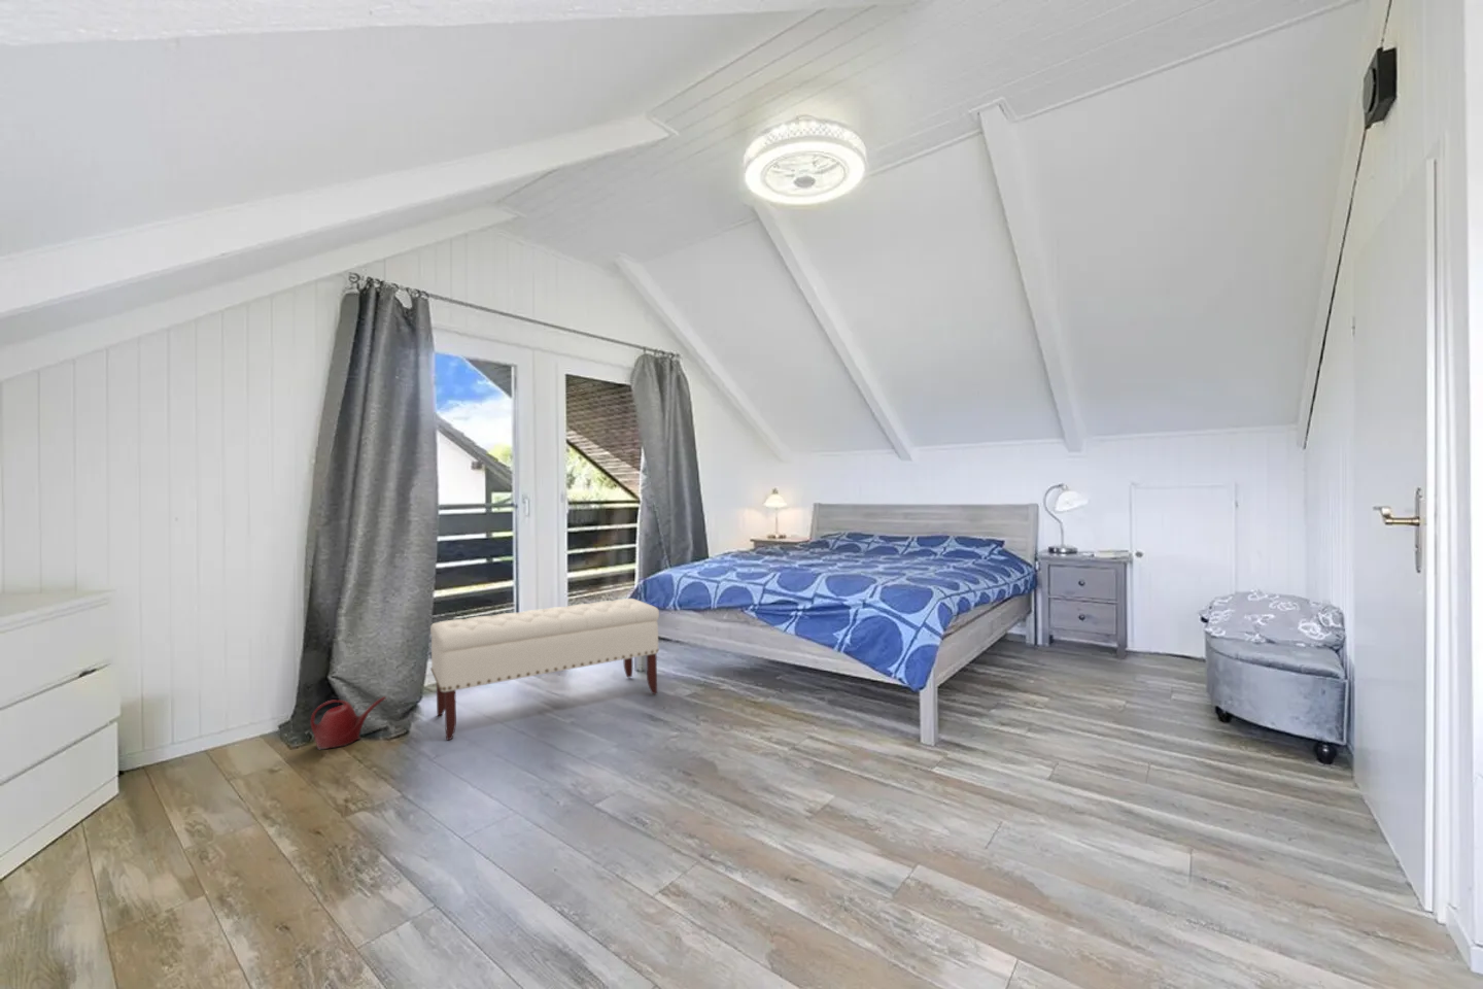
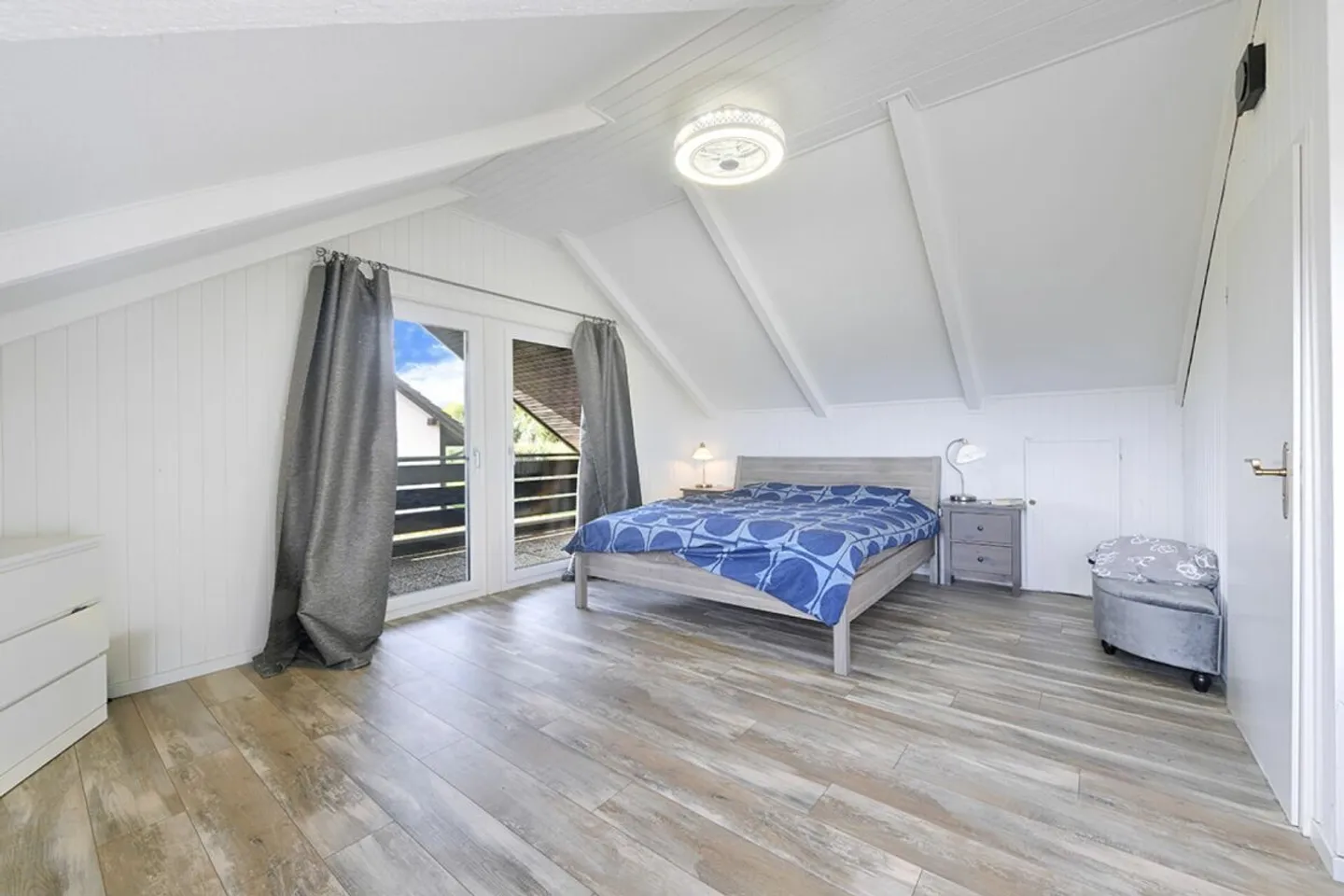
- watering can (350, 719)
- bench (550, 658)
